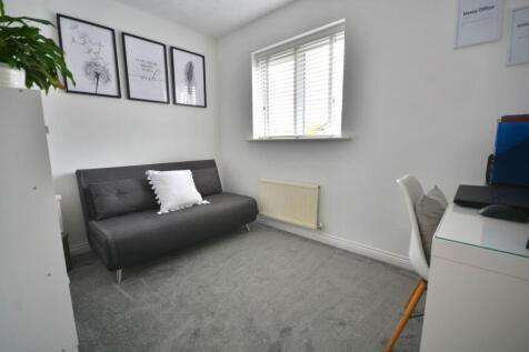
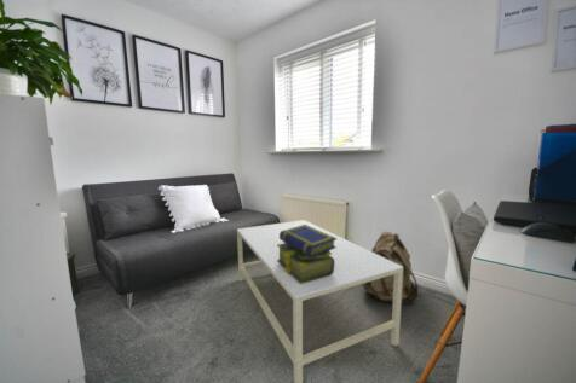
+ stack of books (306, 250)
+ coffee table (295, 279)
+ backpack (392, 261)
